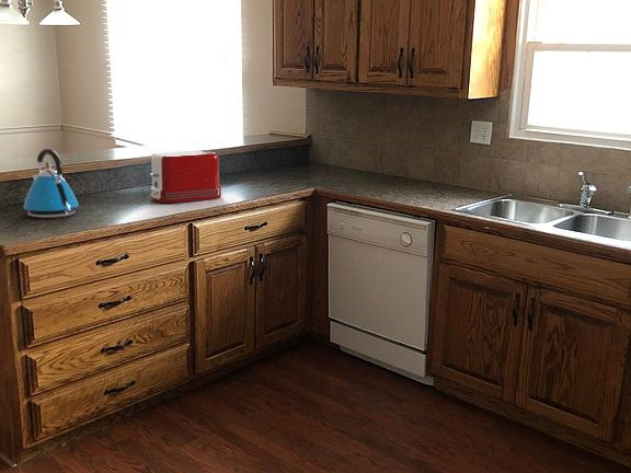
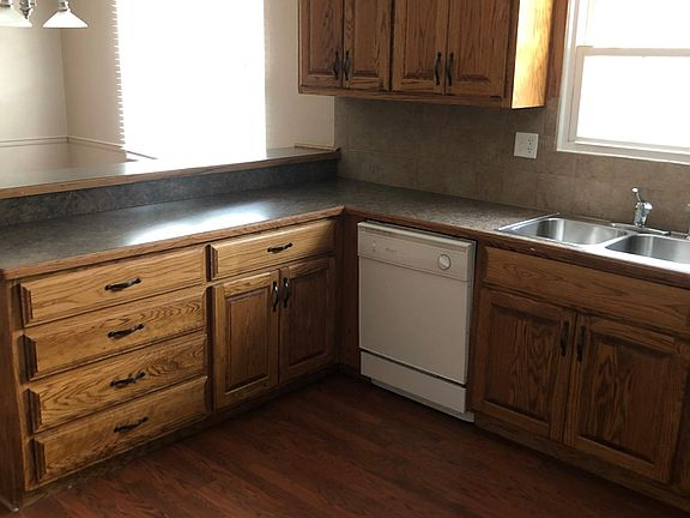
- kettle (50, 181)
- toaster (185, 175)
